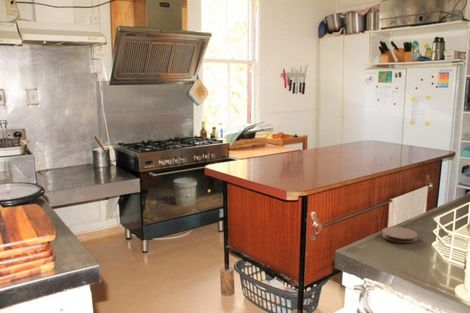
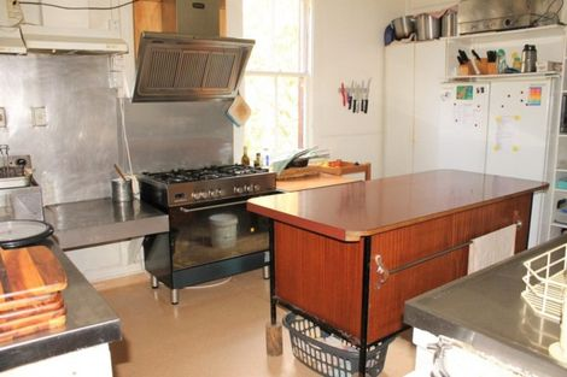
- coaster (399, 234)
